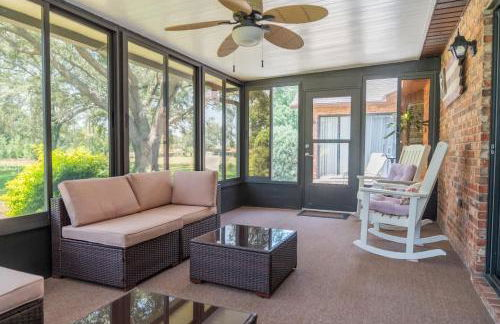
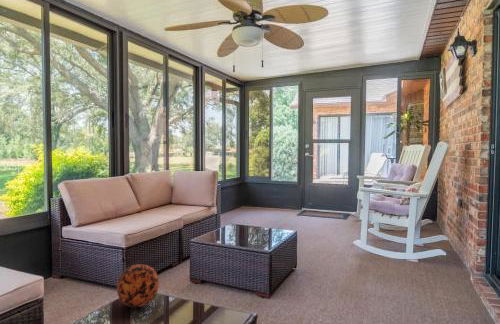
+ decorative ball (138, 285)
